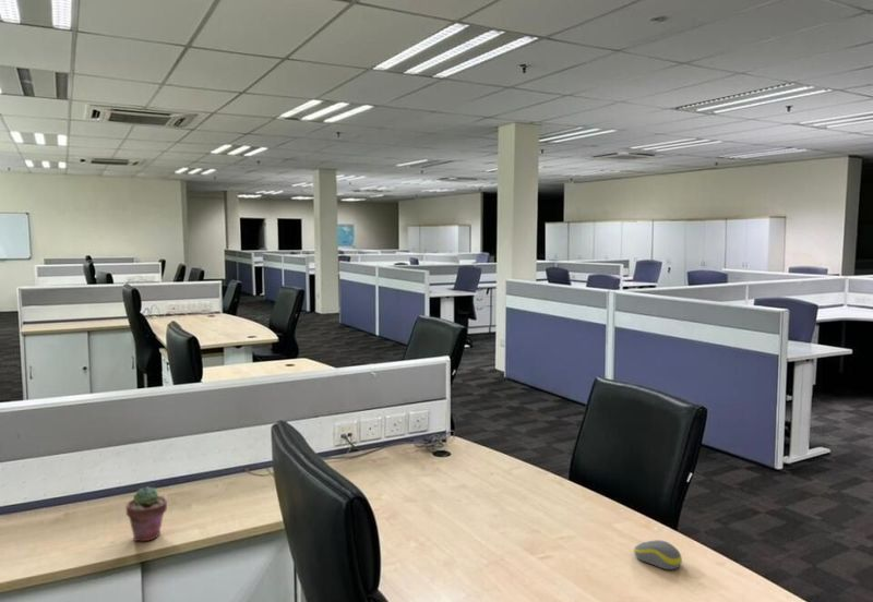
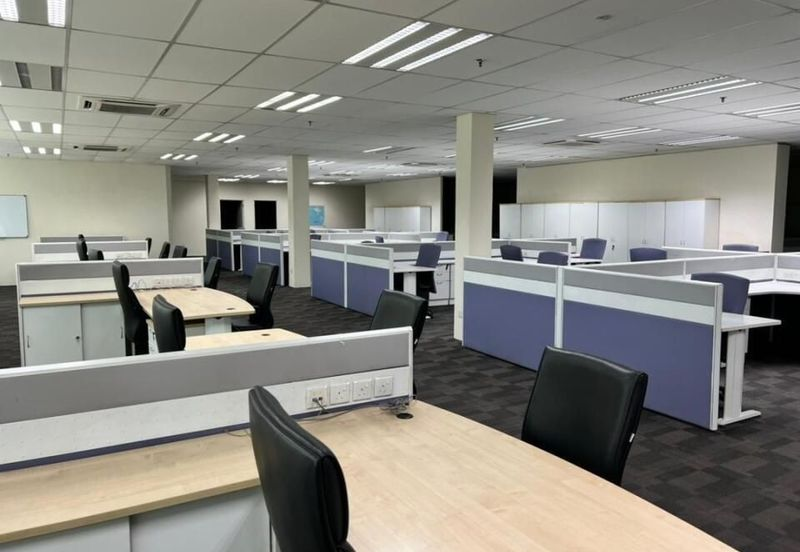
- computer mouse (657, 551)
- potted succulent (146, 511)
